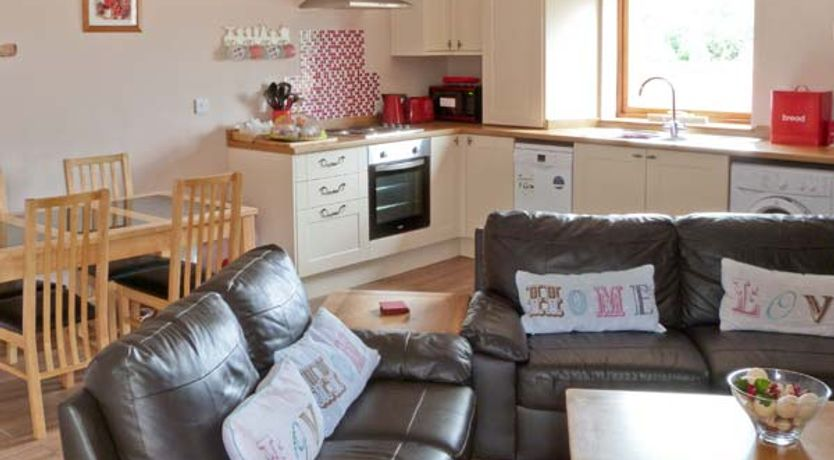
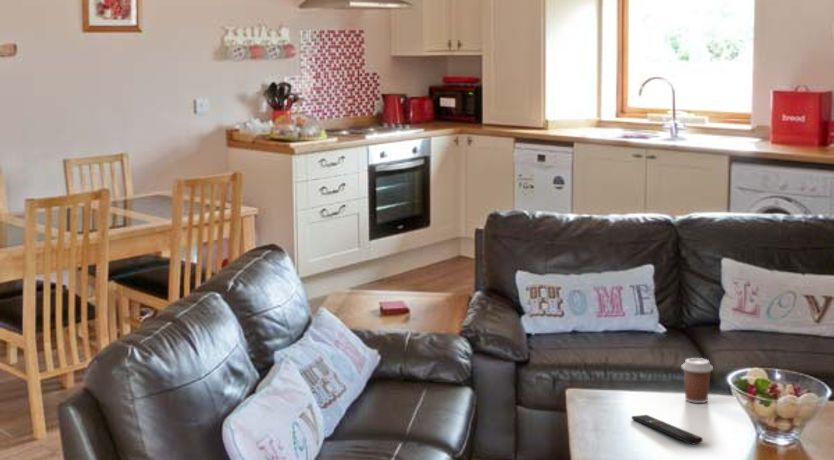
+ coffee cup (696, 380)
+ remote control (666, 429)
